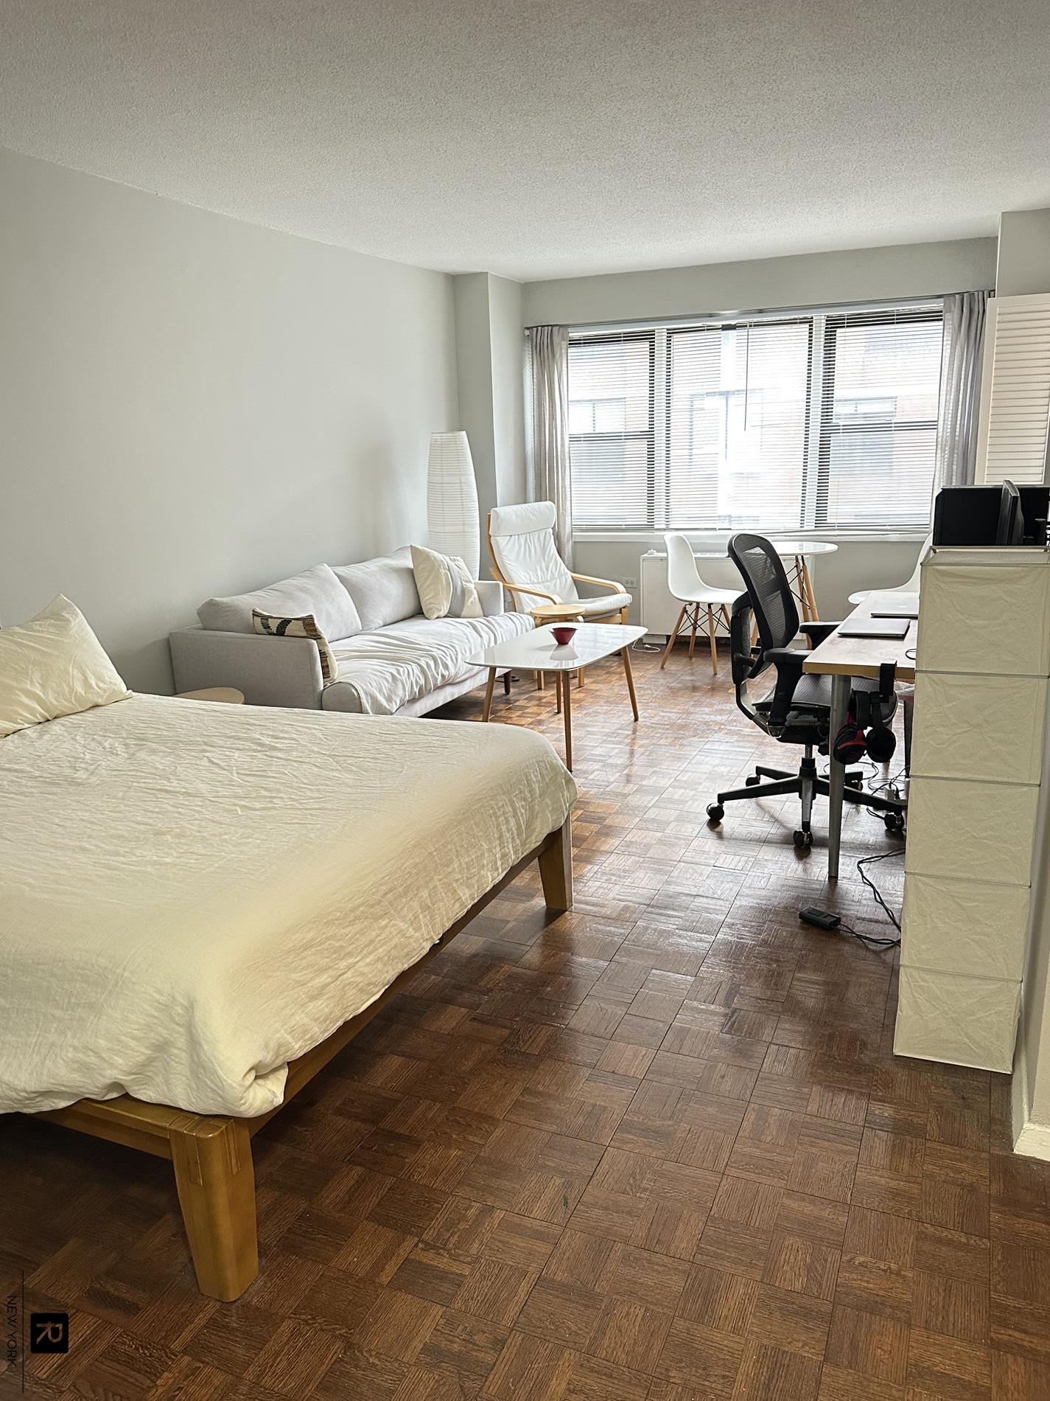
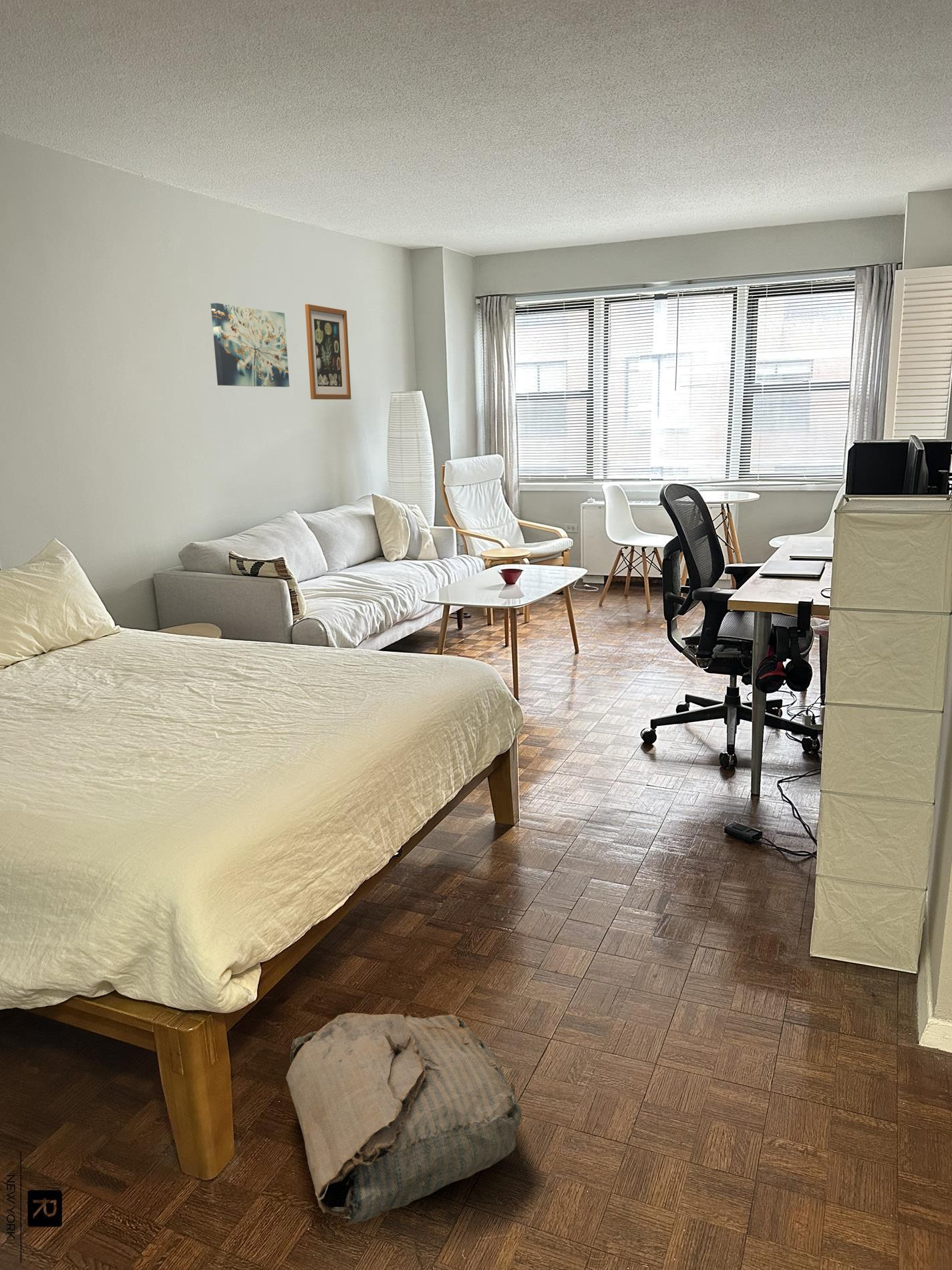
+ wall art (252, 348)
+ wall art (329, 354)
+ bag (404, 1089)
